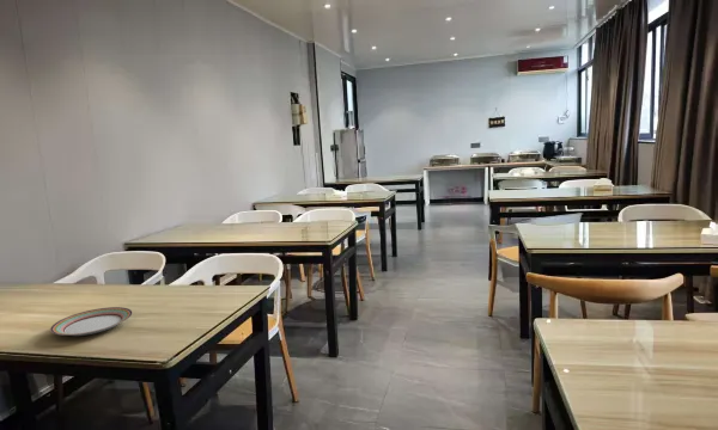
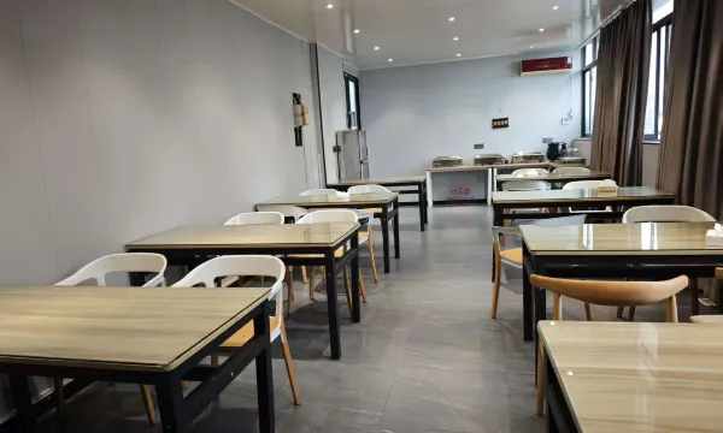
- plate (93, 322)
